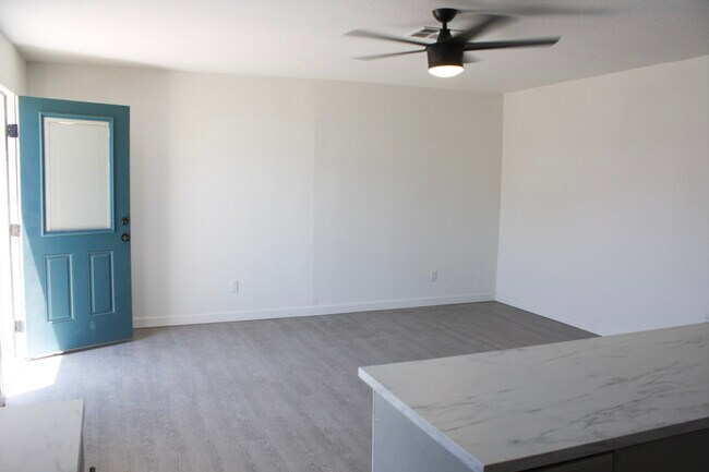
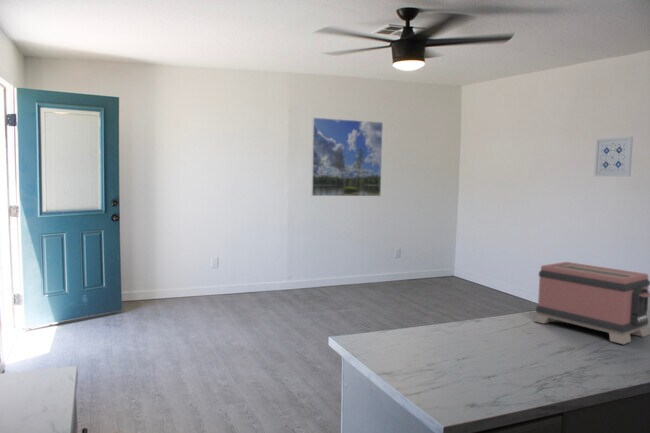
+ toaster (595, 299)
+ wall art (612, 157)
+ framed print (347, 158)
